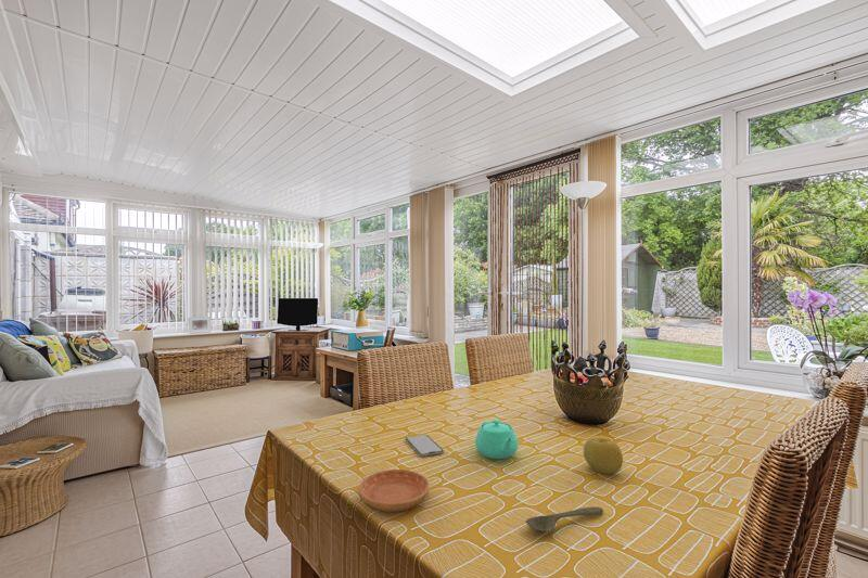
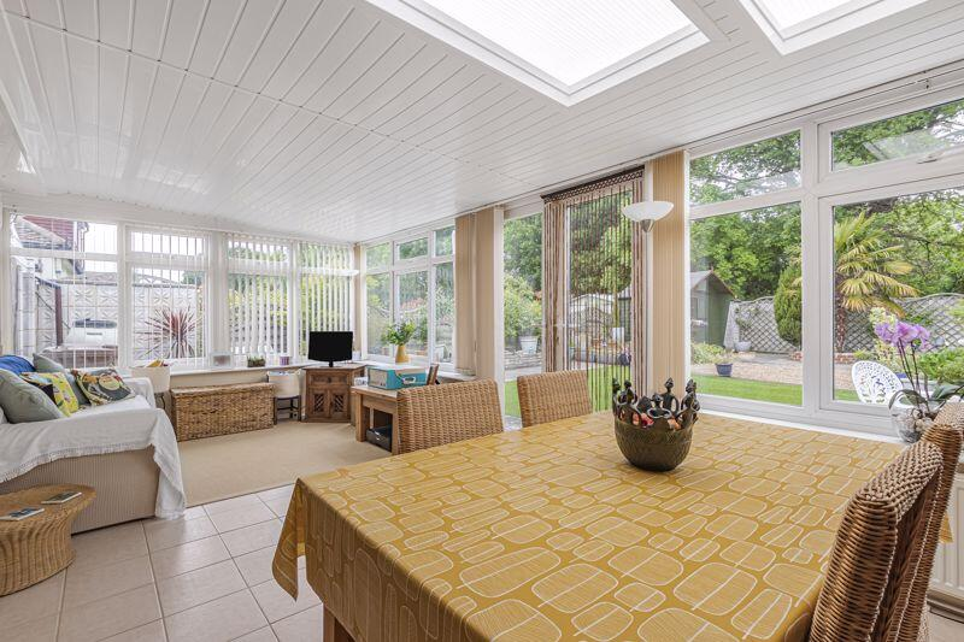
- spoon (566, 516)
- fruit (602, 453)
- teapot (497, 437)
- smartphone (423, 445)
- saucer (394, 490)
